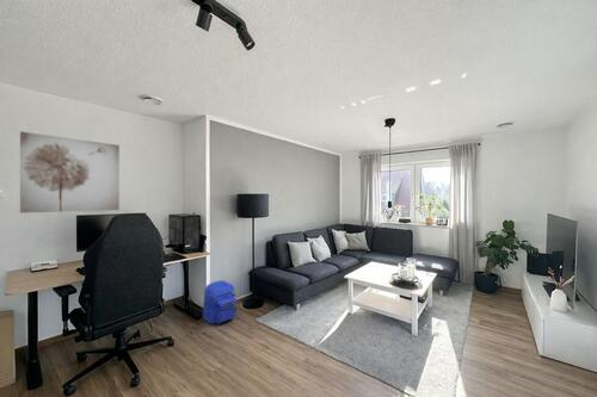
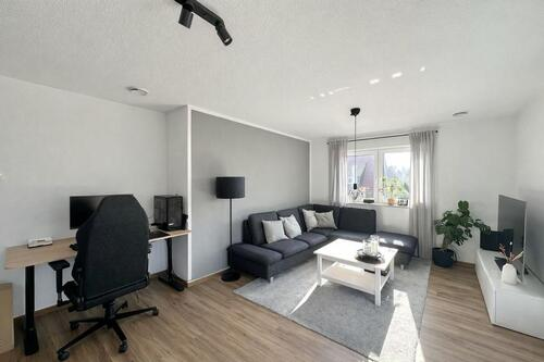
- backpack (221, 300)
- wall art (74, 175)
